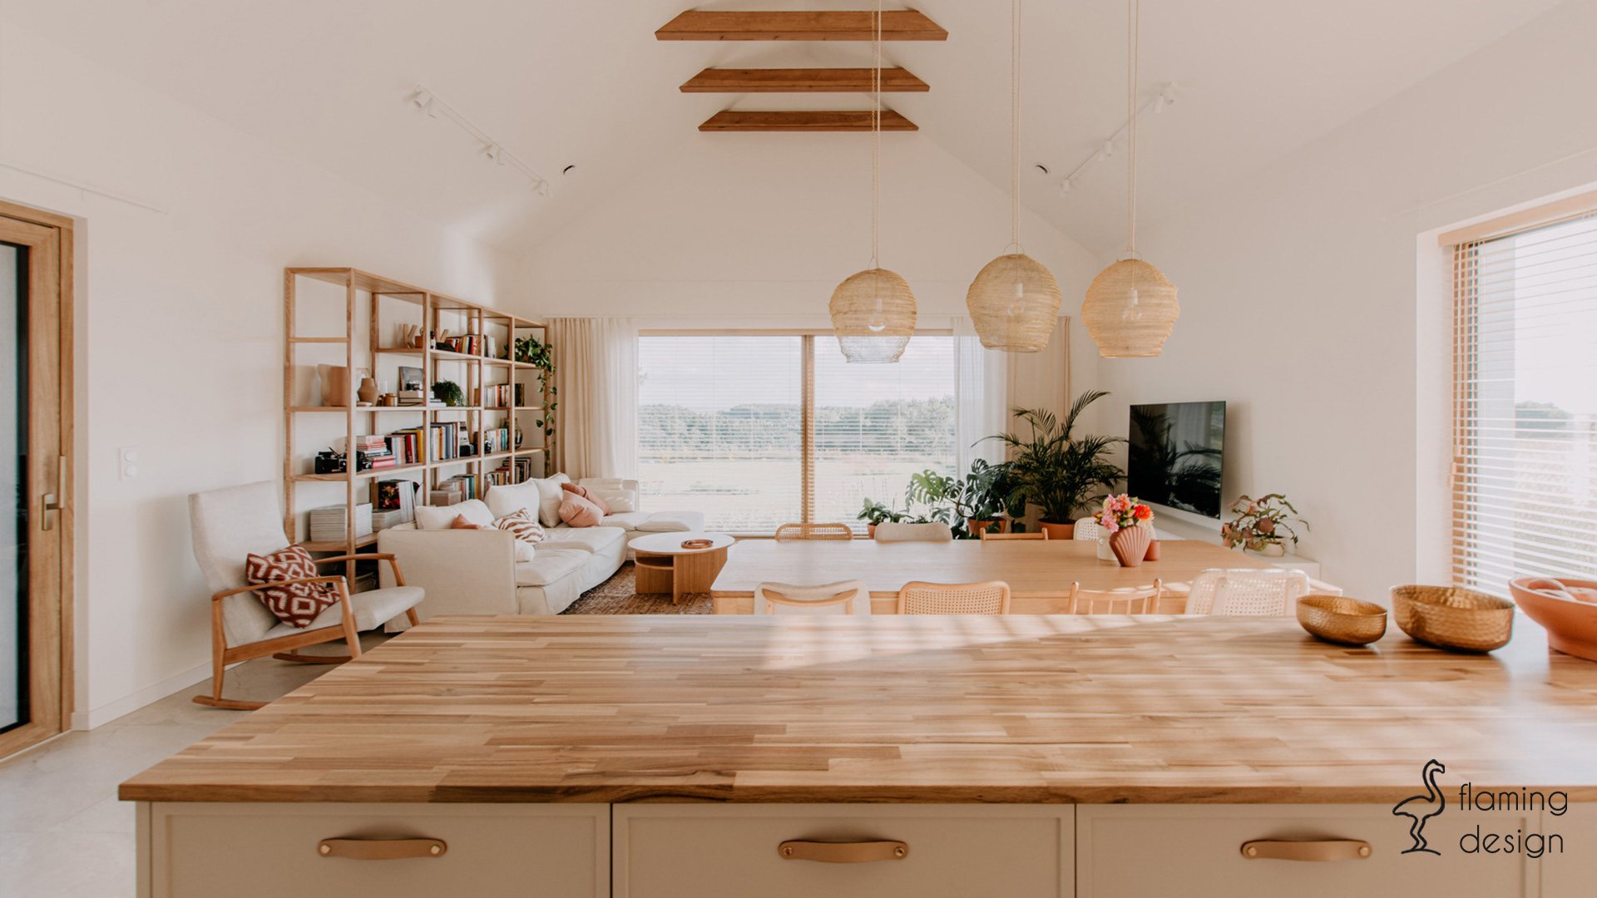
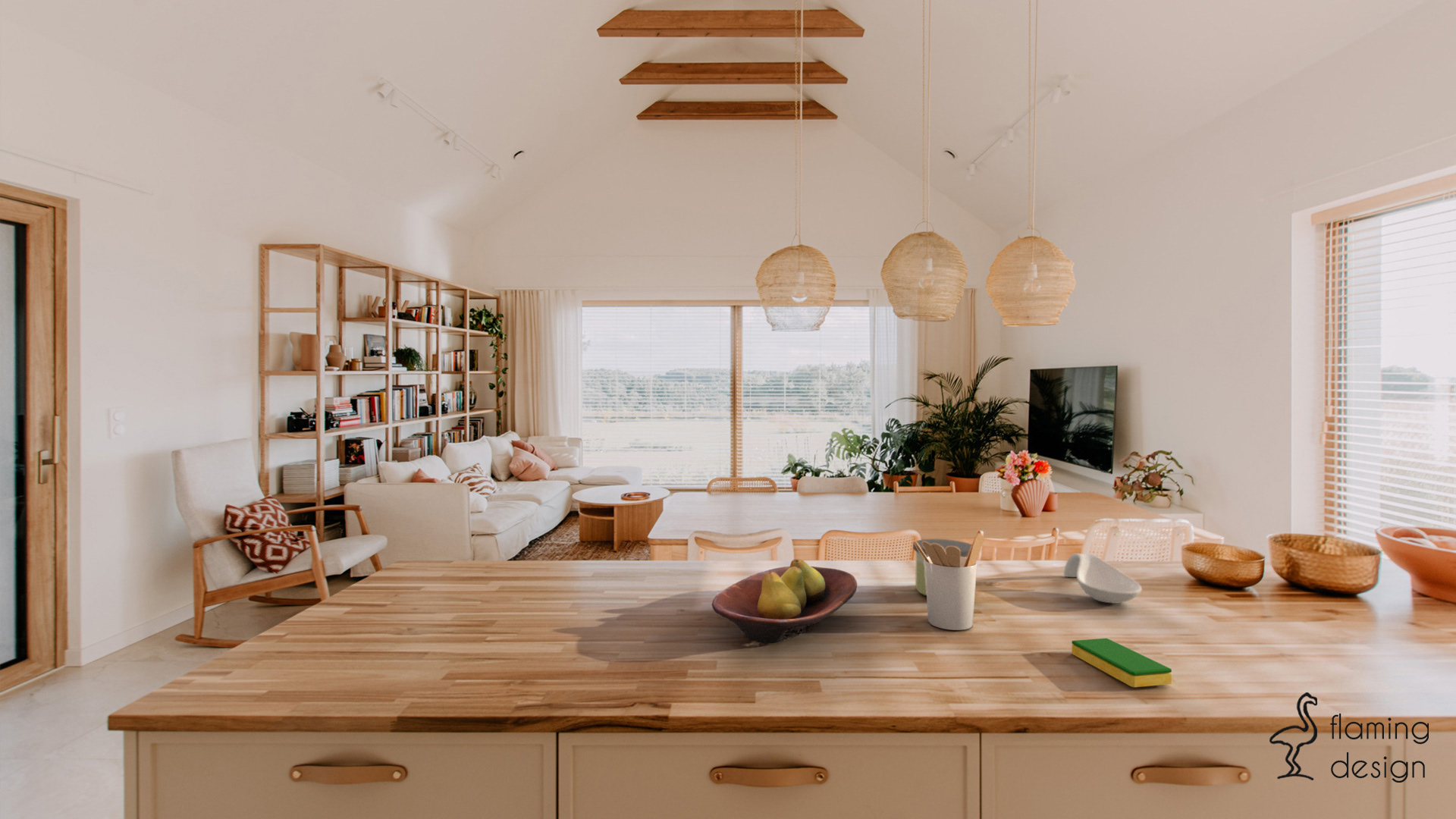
+ utensil holder (947, 579)
+ candle (946, 554)
+ spoon rest (1095, 576)
+ fruit bowl (788, 592)
+ dish sponge (1119, 661)
